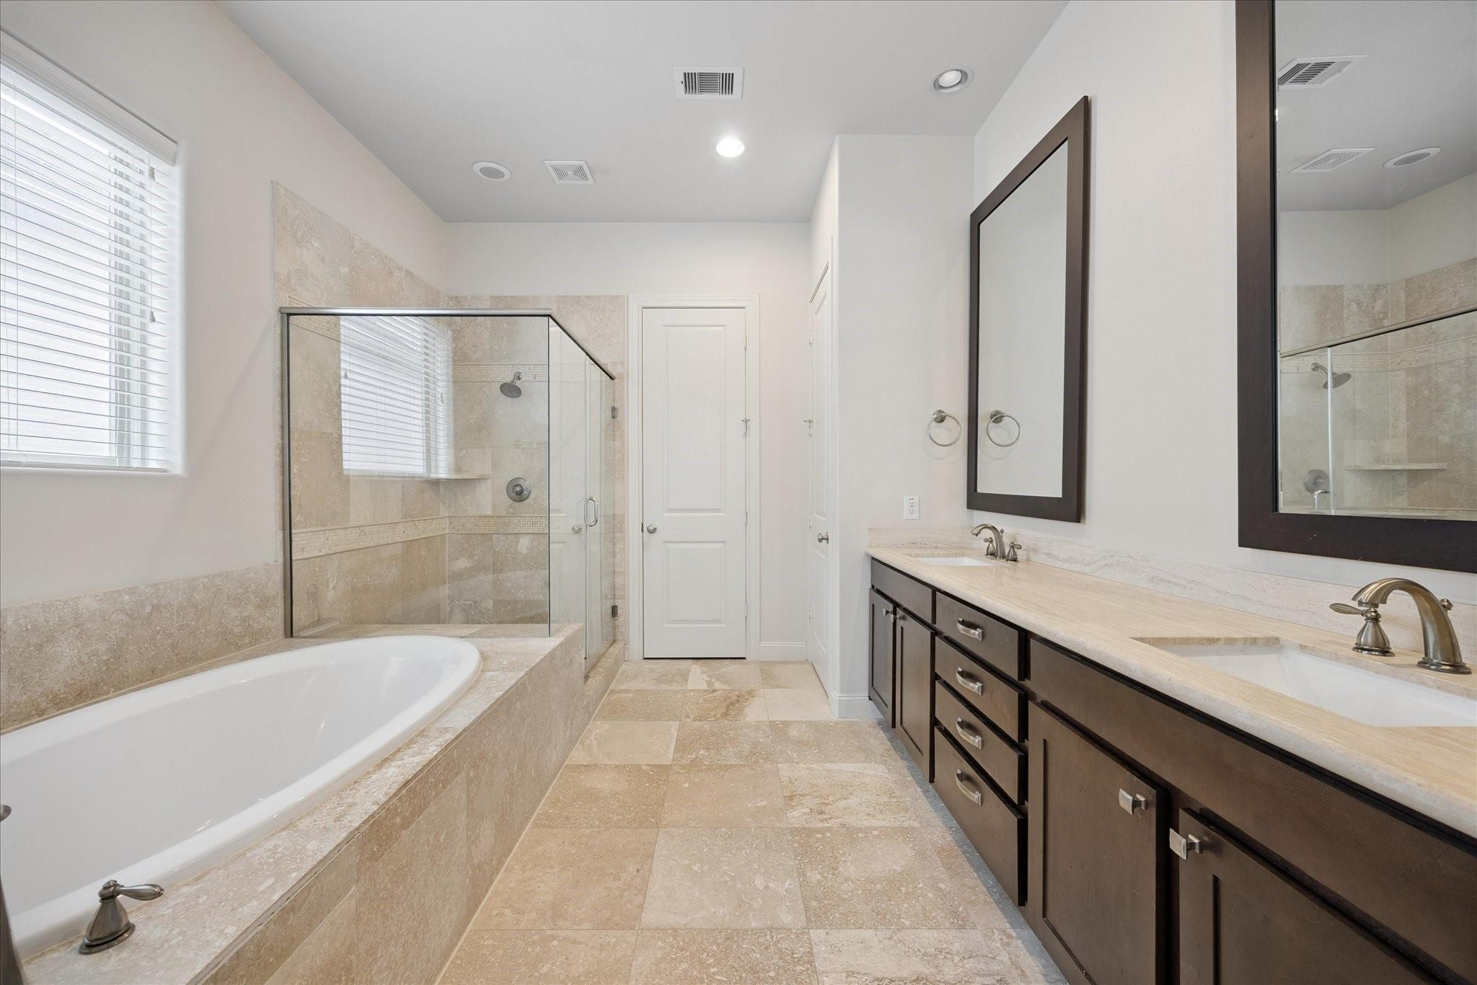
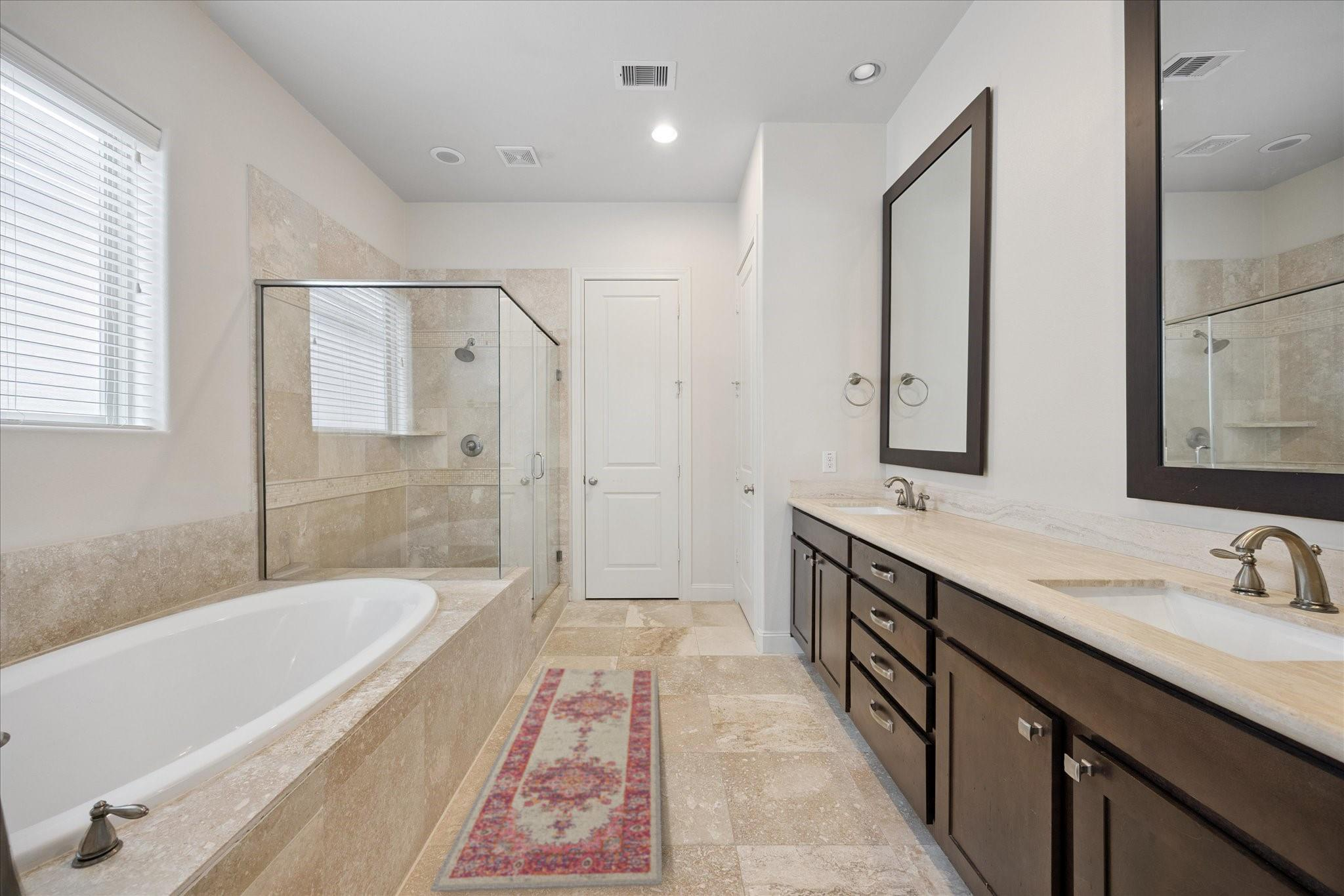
+ rug (590, 706)
